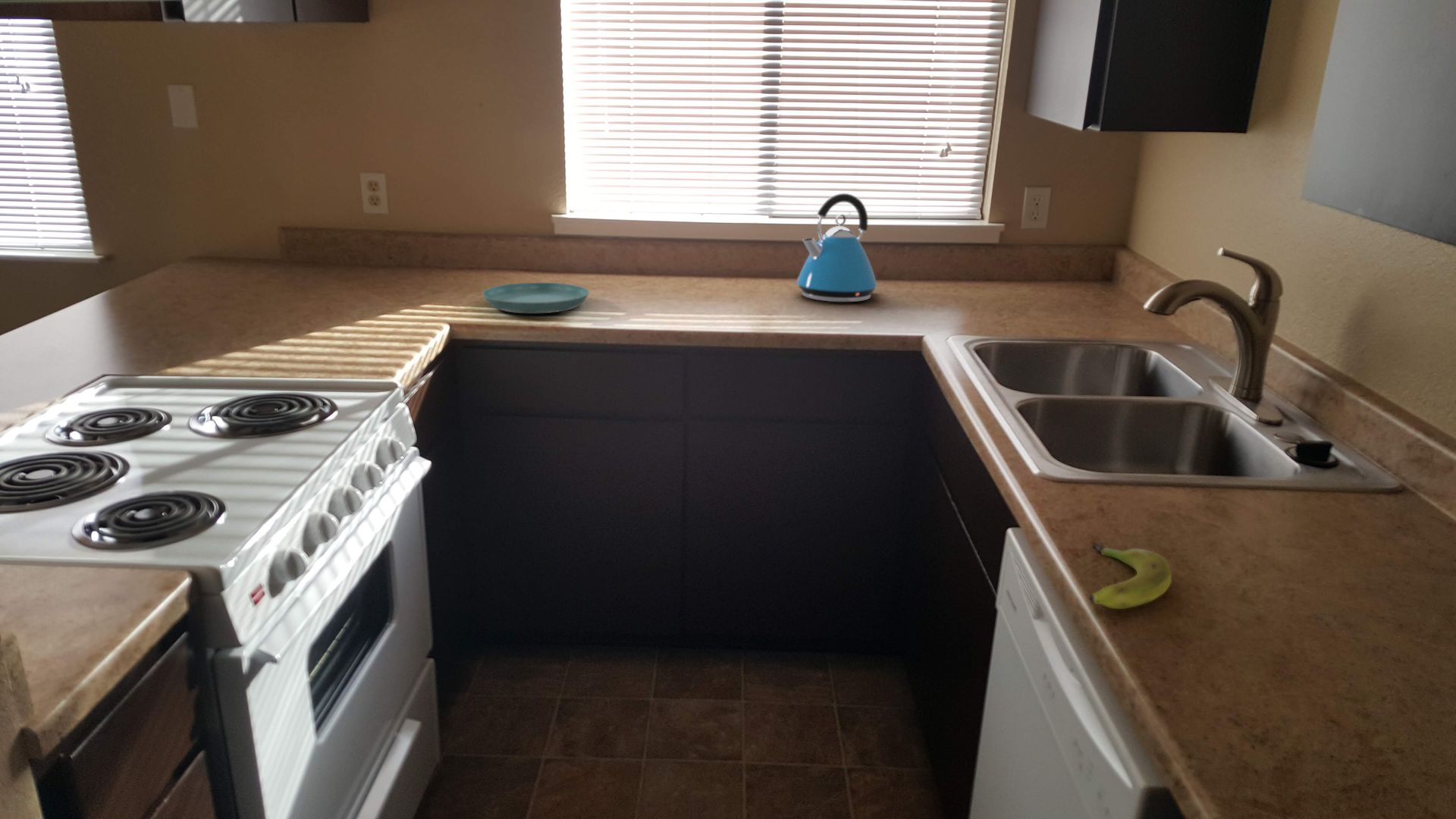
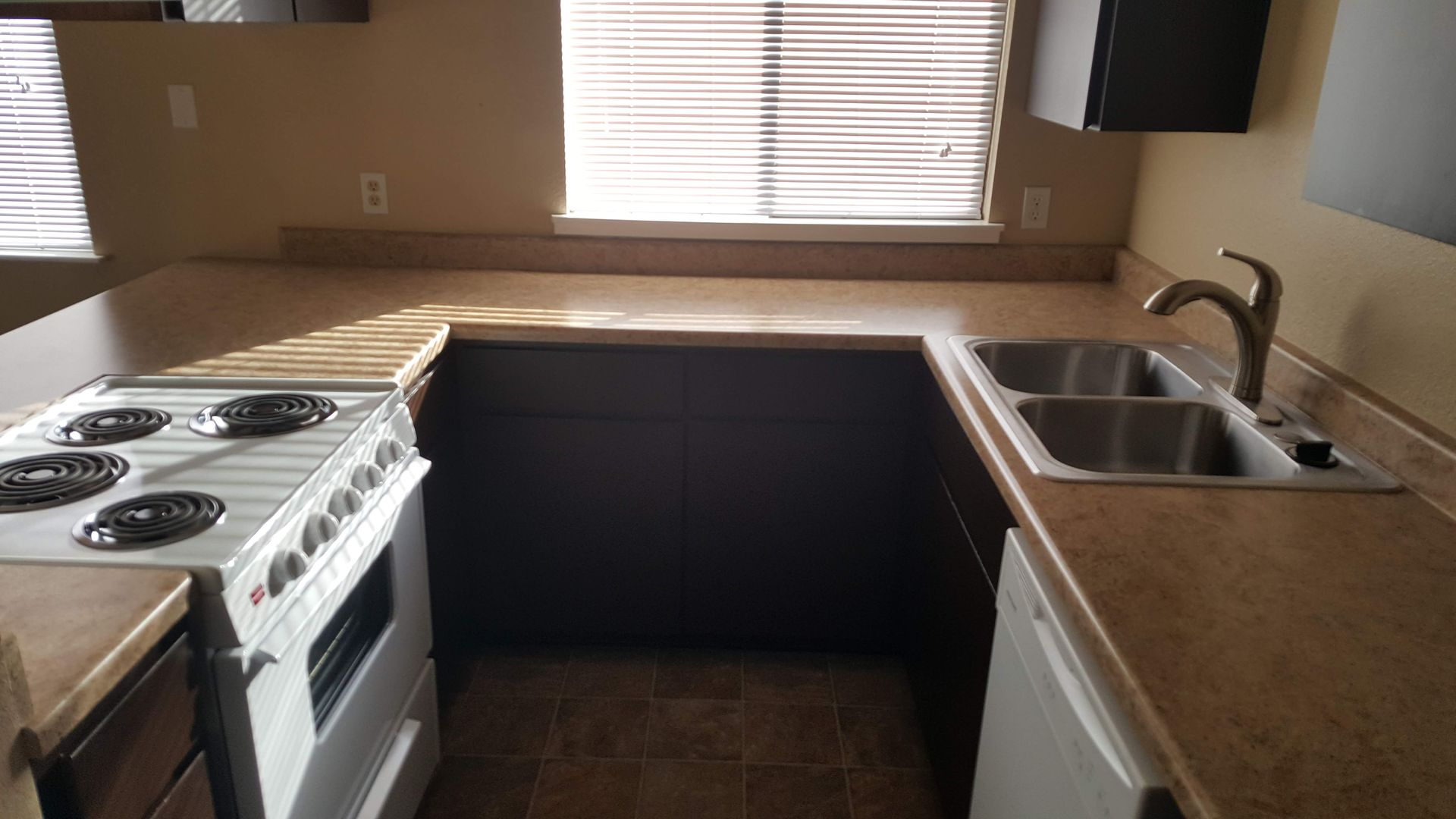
- banana (1132, 577)
- kettle (841, 245)
- saucer (536, 298)
